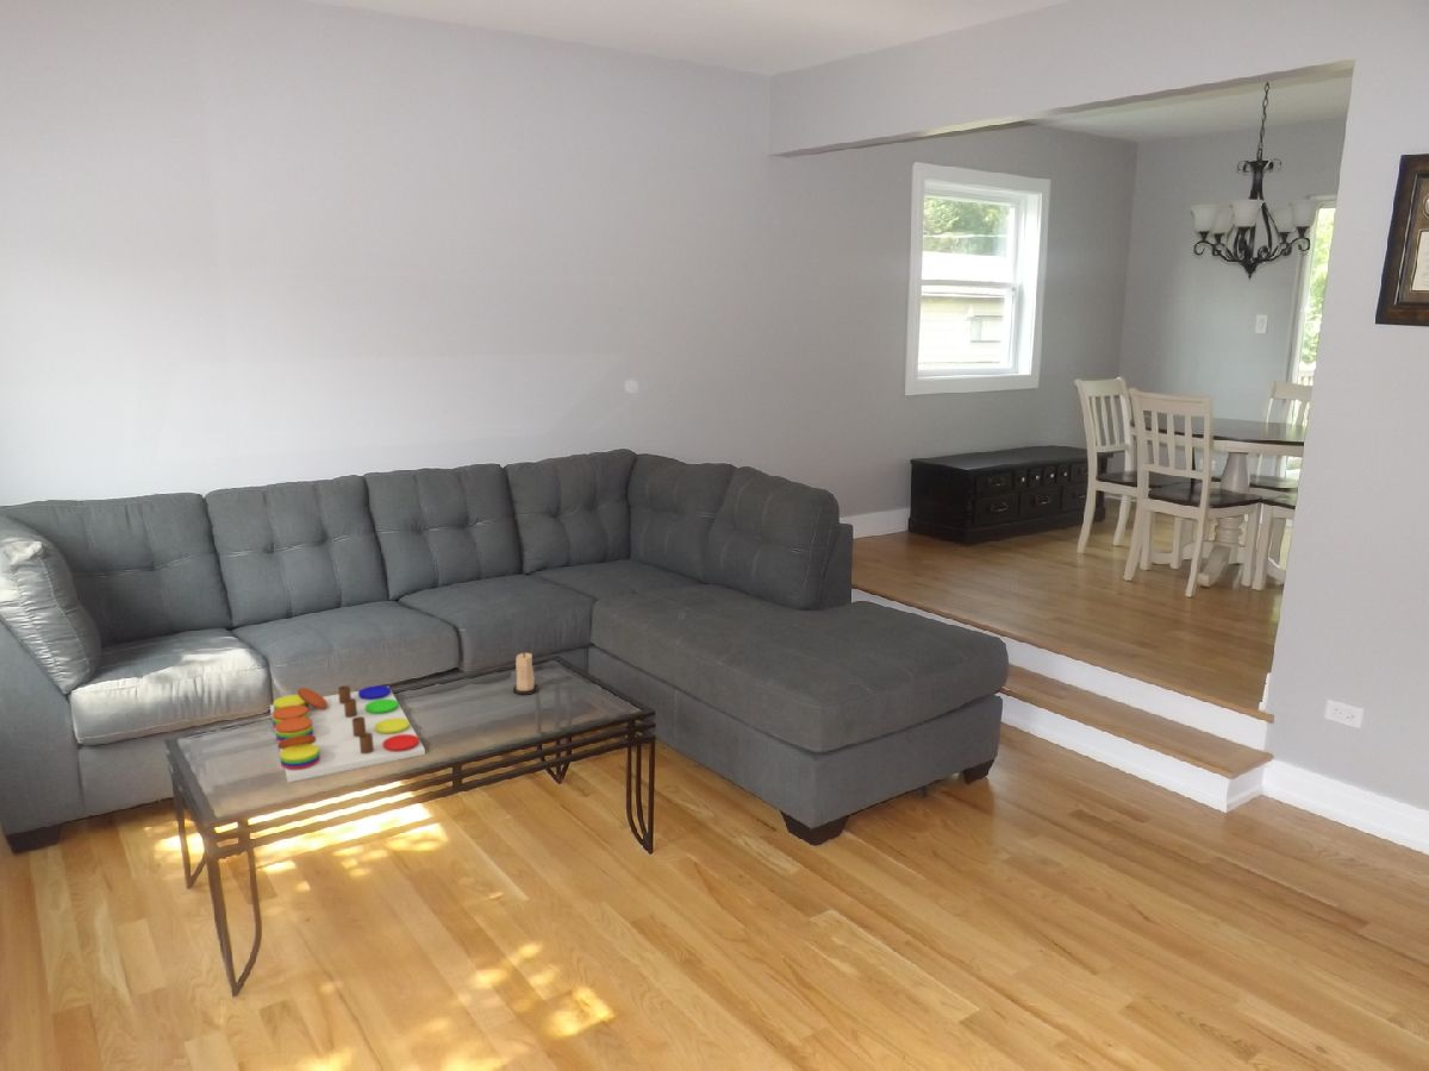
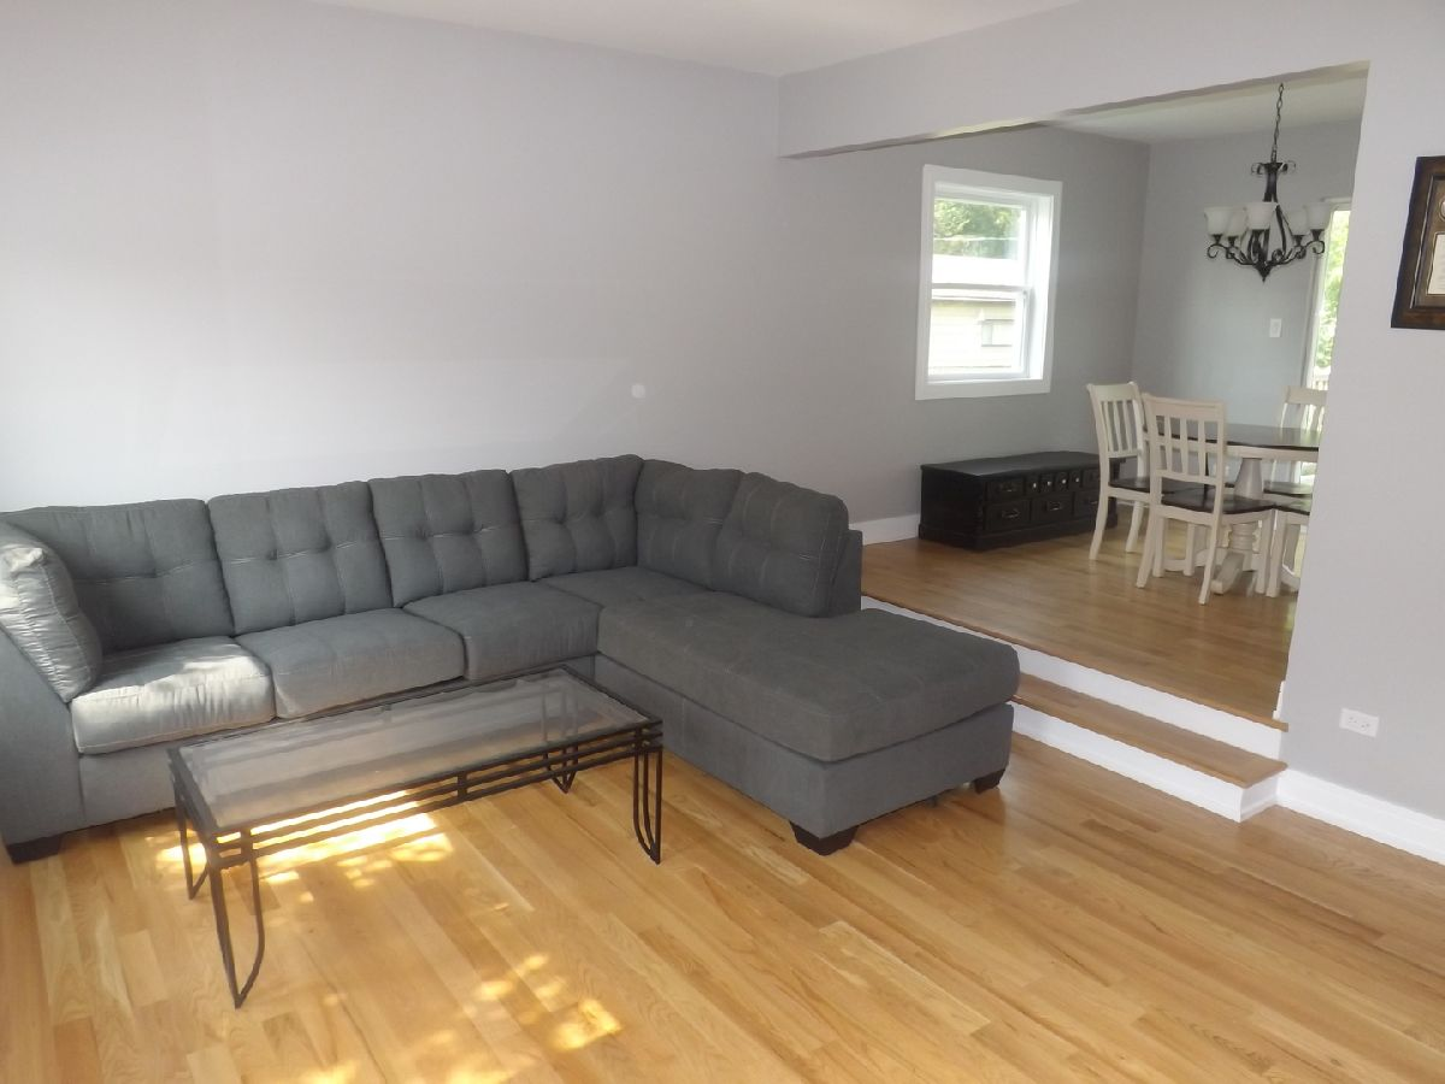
- candle (524, 670)
- board game (341, 719)
